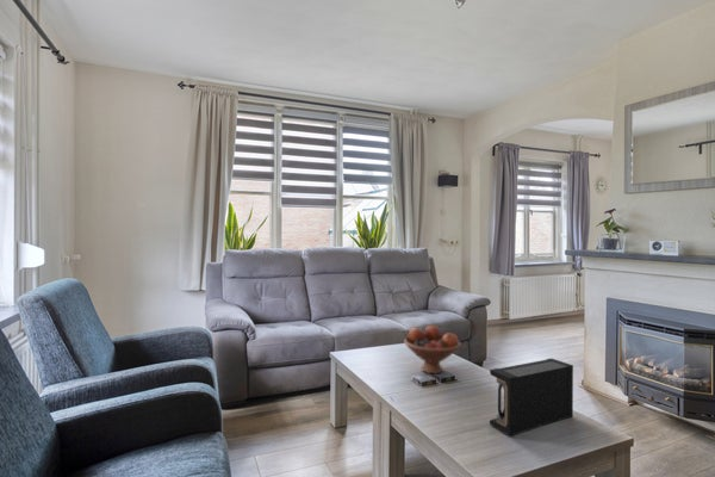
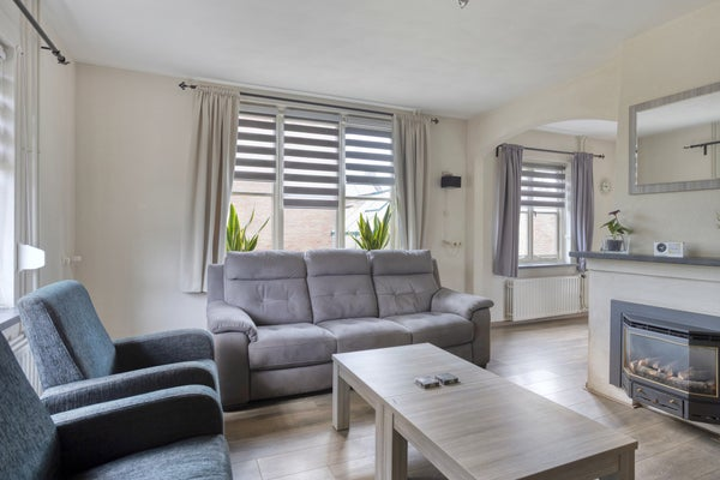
- fruit bowl (431, 349)
- speaker (531, 394)
